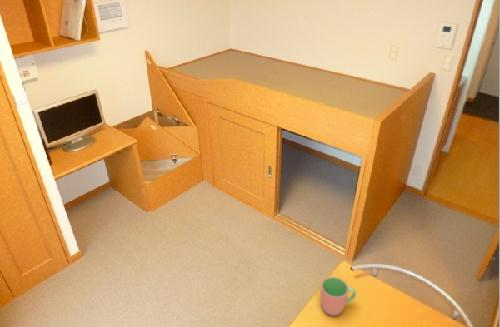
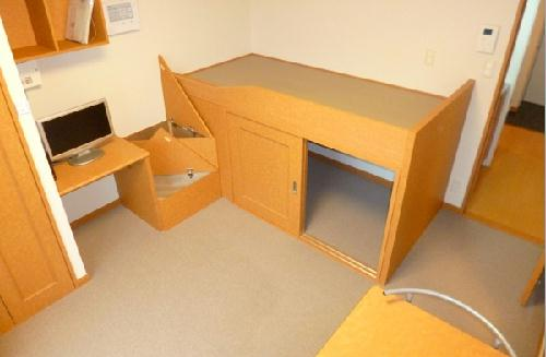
- cup (337, 297)
